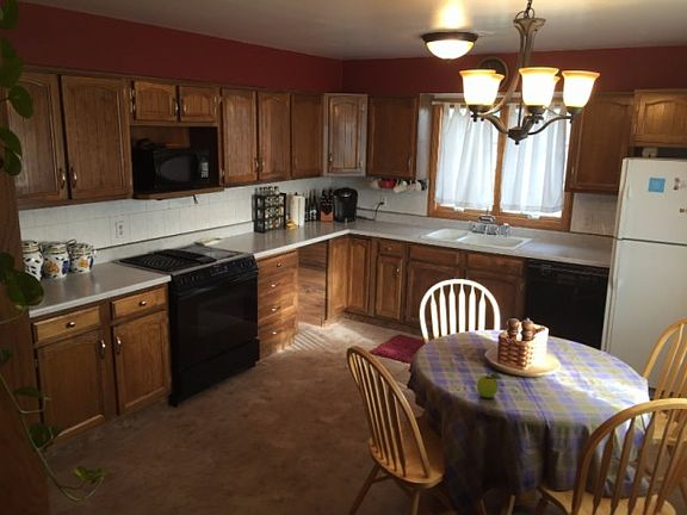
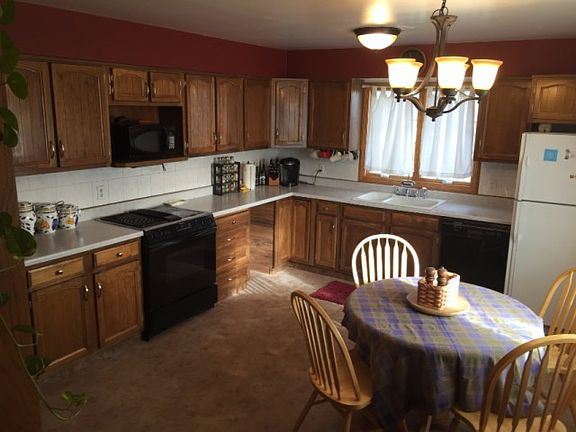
- fruit (489, 384)
